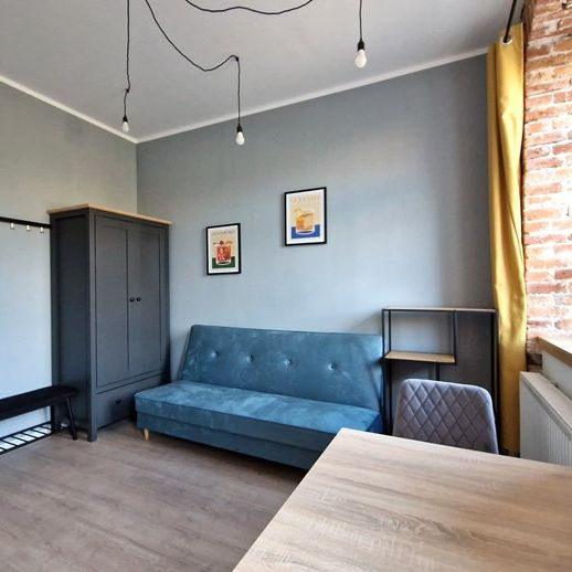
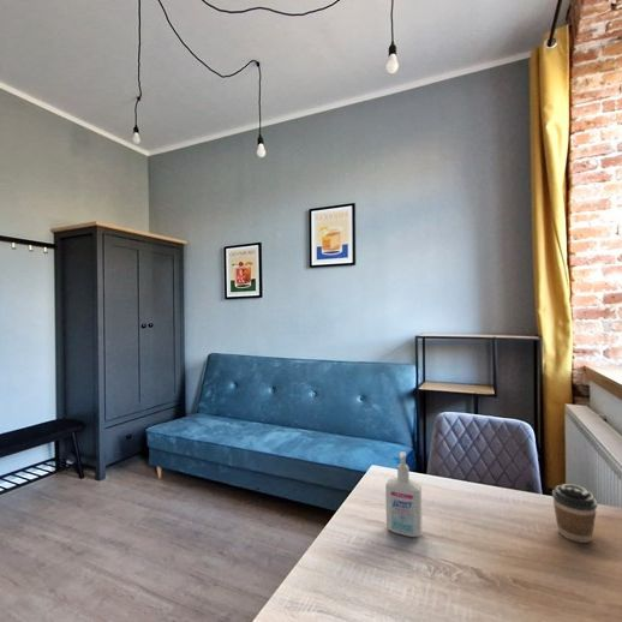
+ coffee cup (574, 509)
+ bottle (402, 492)
